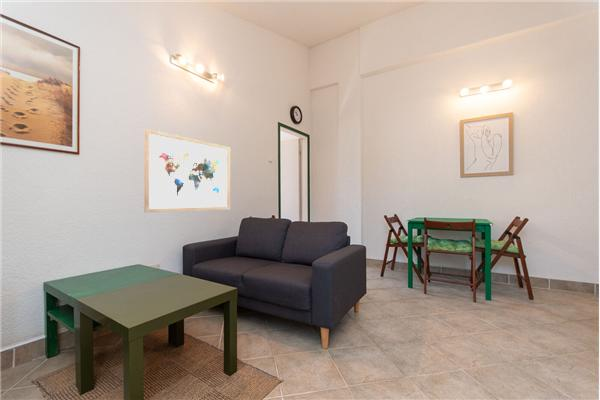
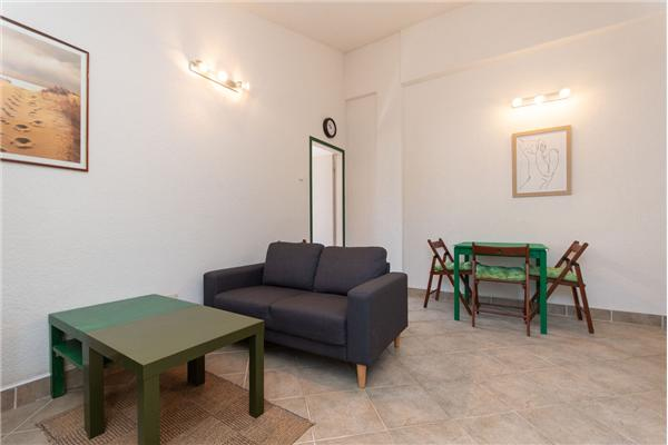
- wall art (193, 175)
